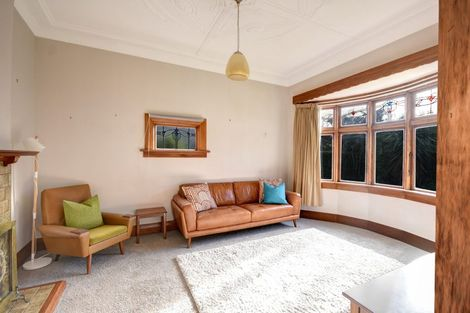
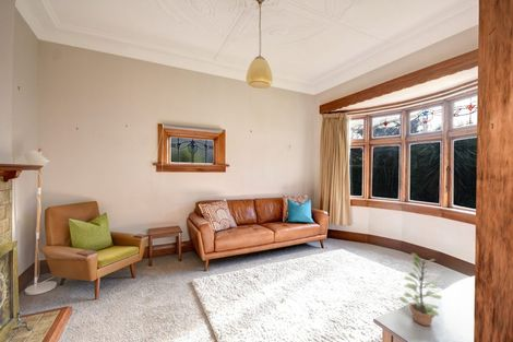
+ plant (418, 286)
